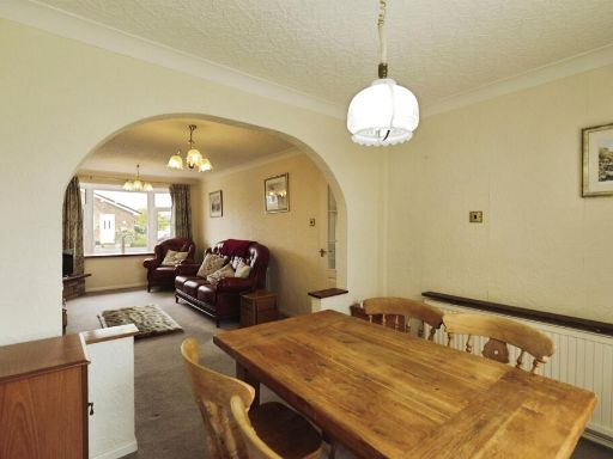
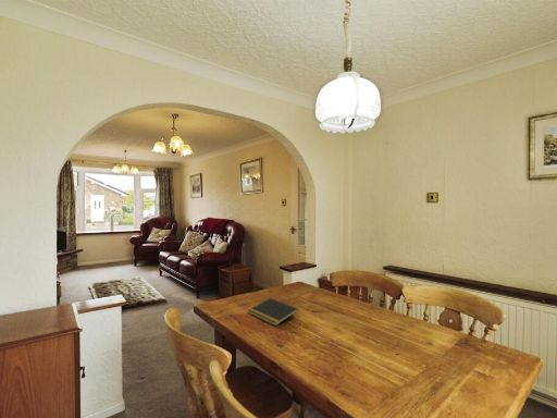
+ notepad (272, 310)
